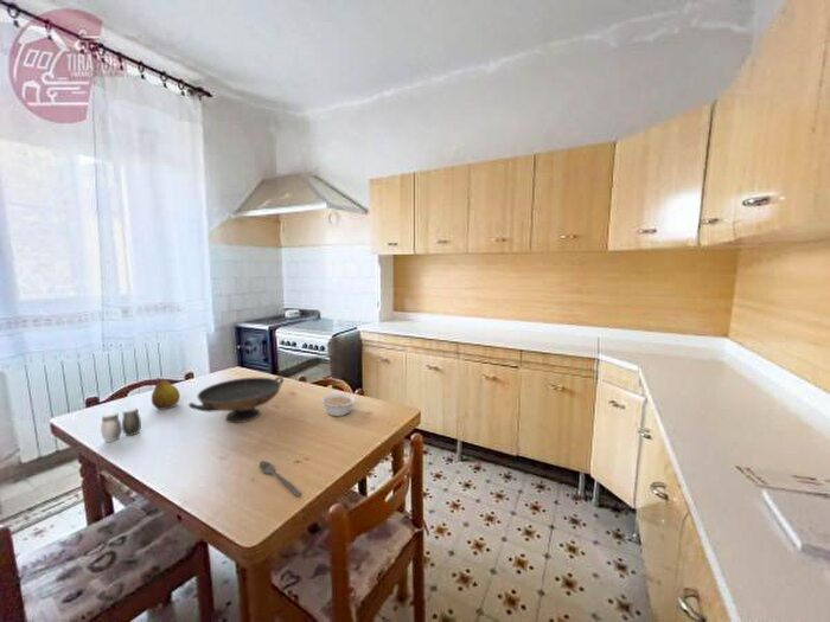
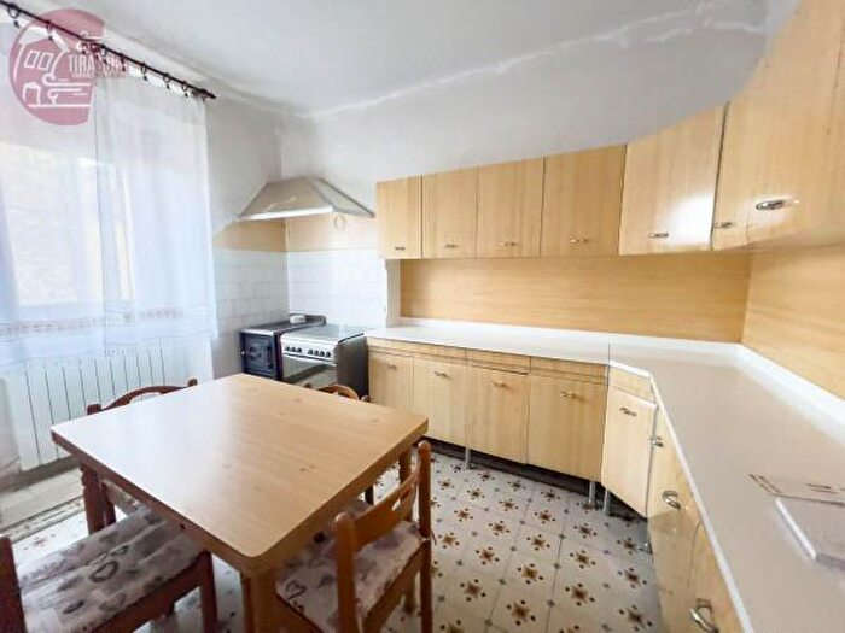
- decorative bowl (241, 402)
- spoon (279, 476)
- fruit (165, 391)
- legume (339, 404)
- salt and pepper shaker (122, 423)
